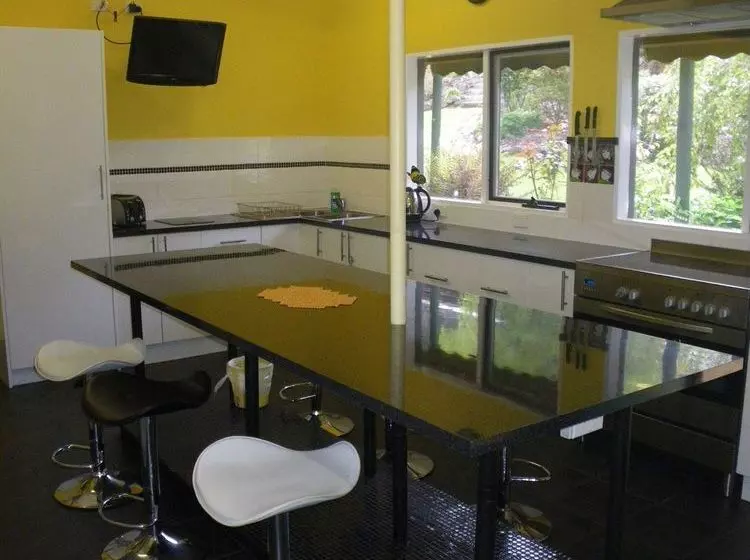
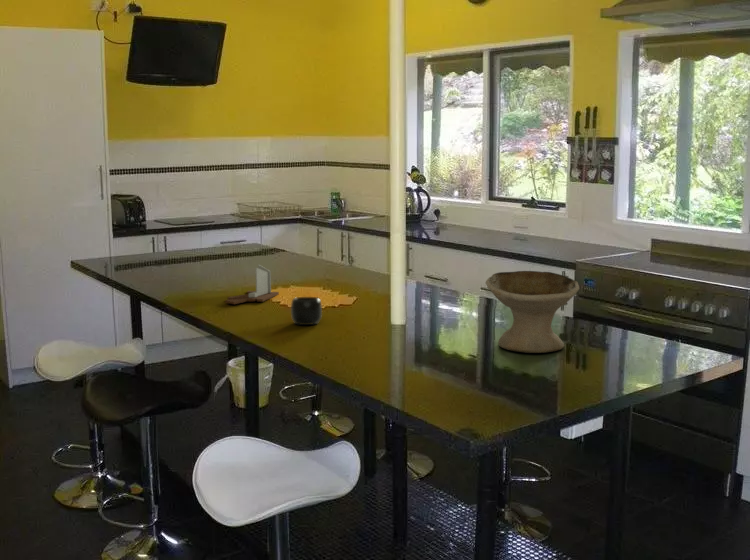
+ mug (309, 310)
+ bowl (531, 311)
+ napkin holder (256, 282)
